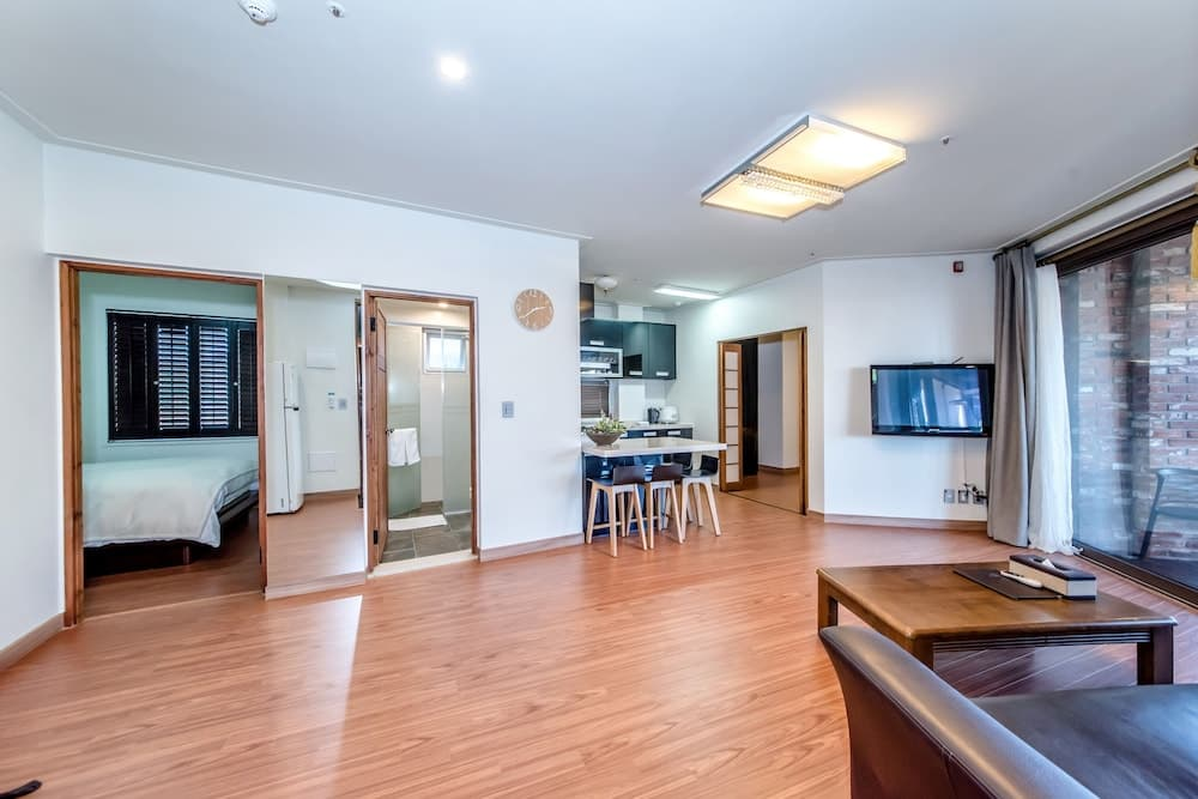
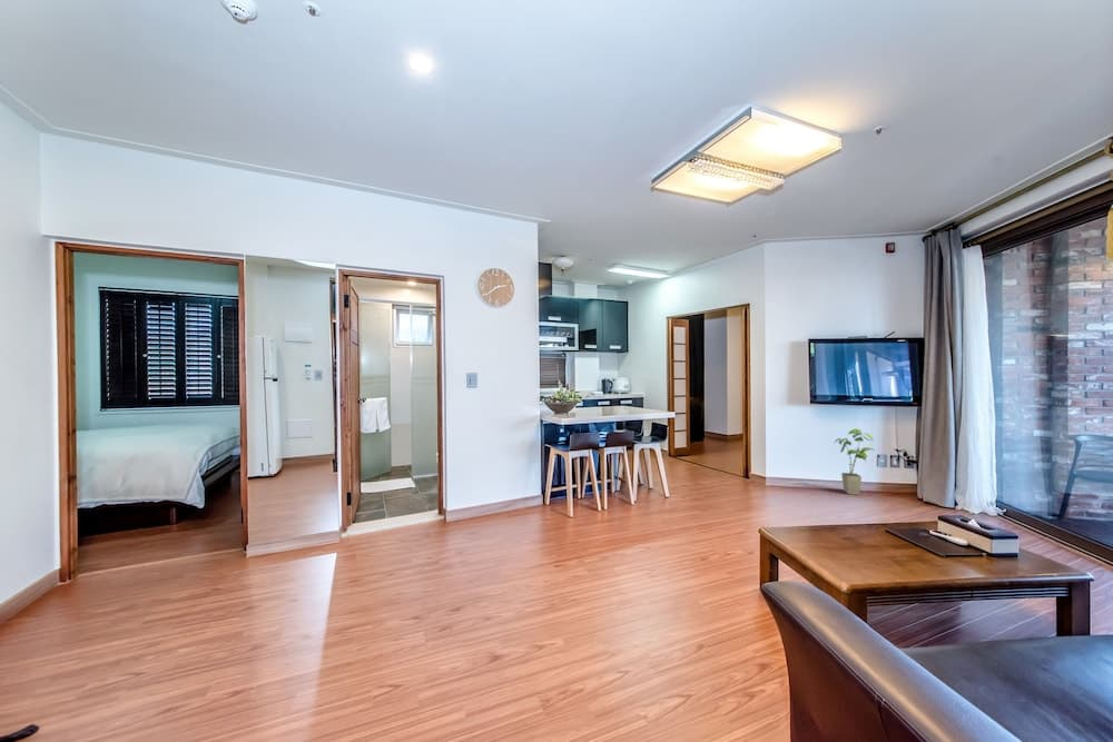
+ house plant (855, 461)
